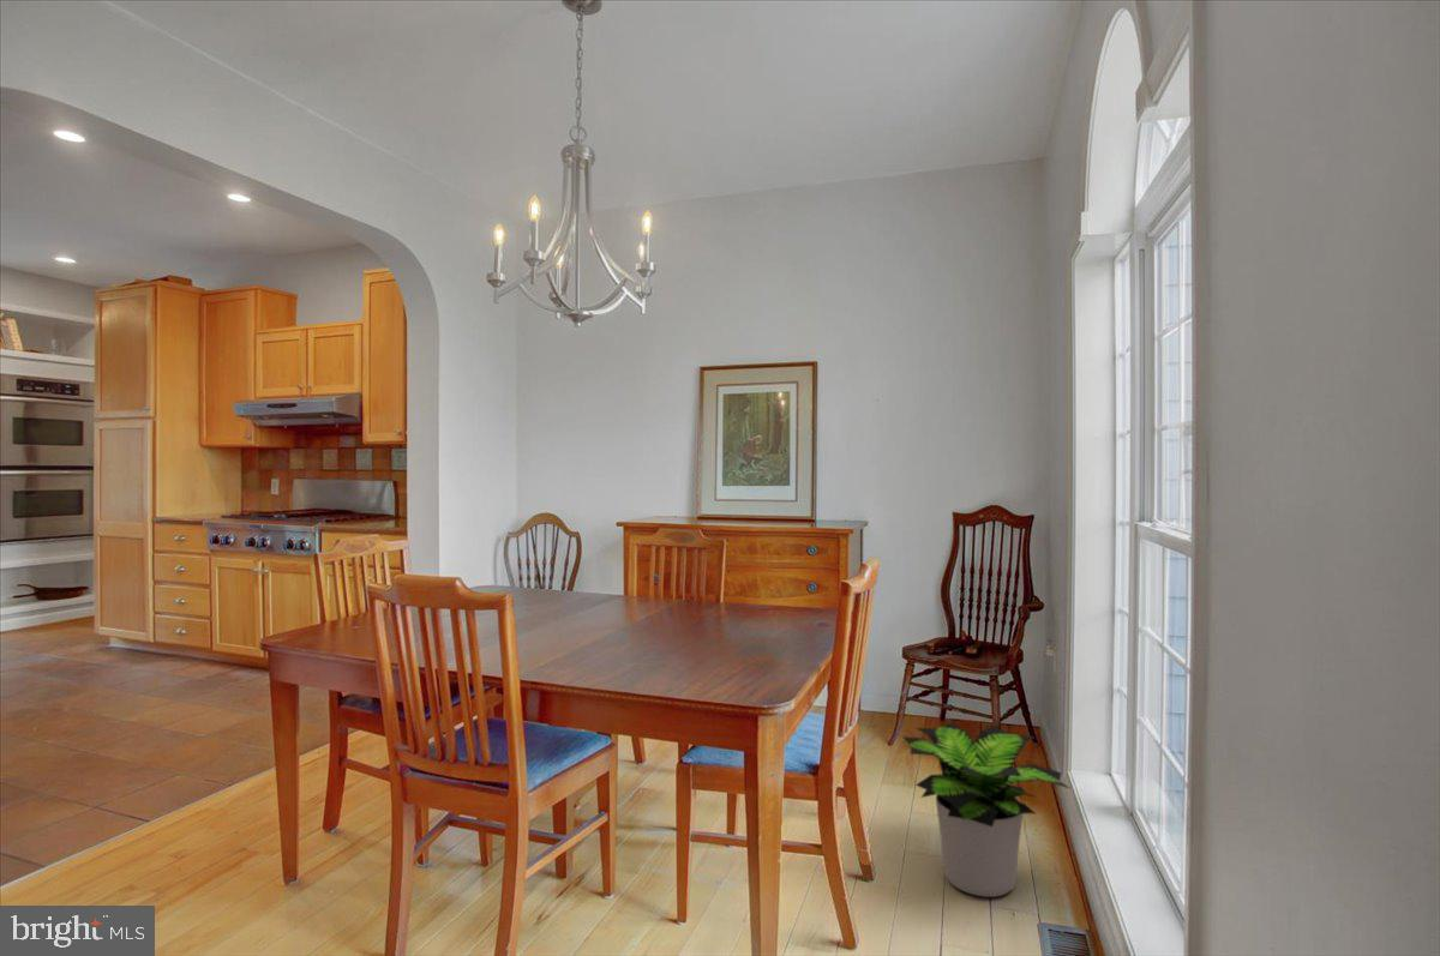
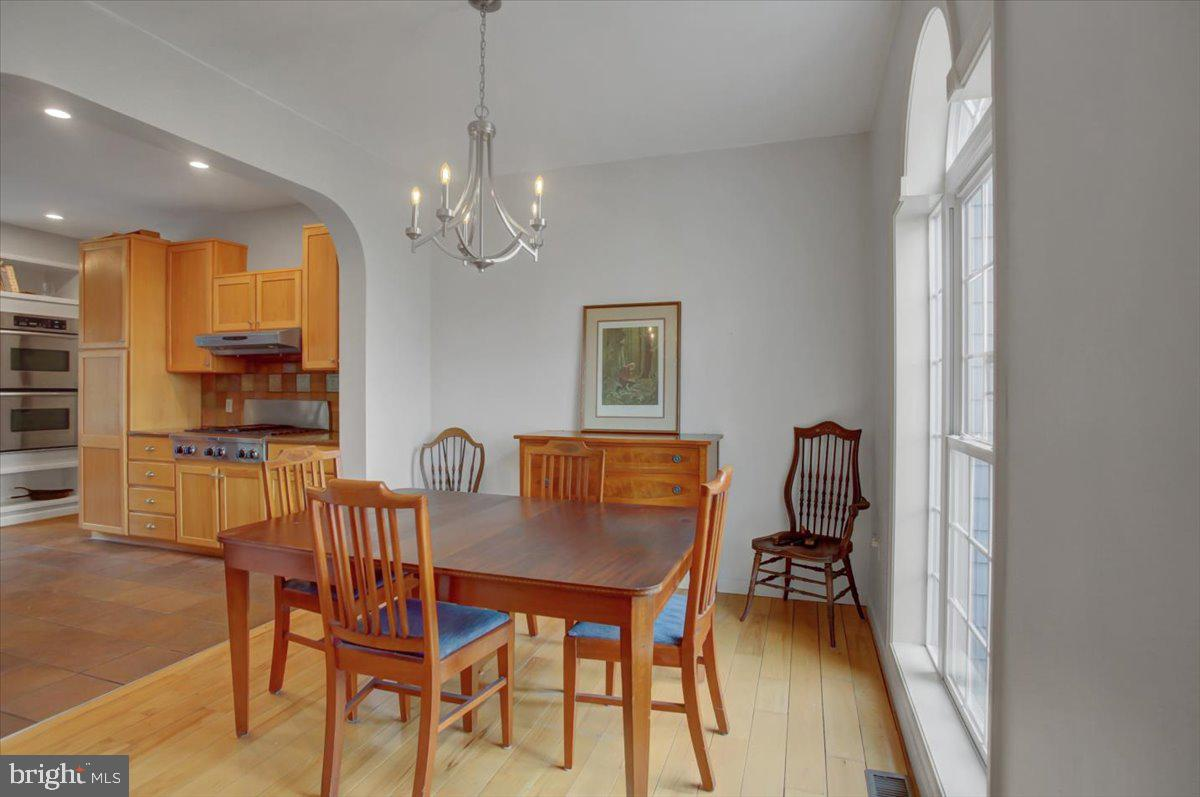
- potted plant (983, 810)
